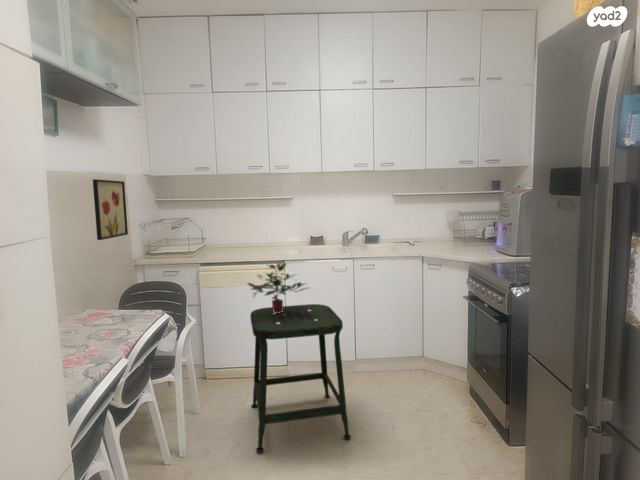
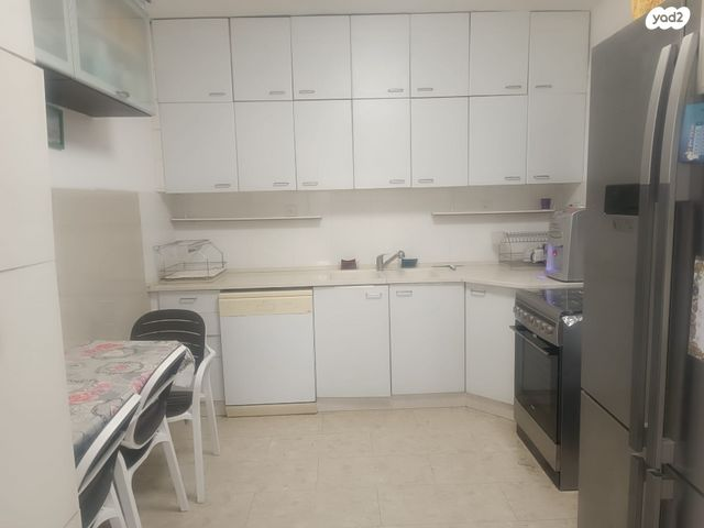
- stool (296, 375)
- wall art (110, 209)
- potted plant (277, 288)
